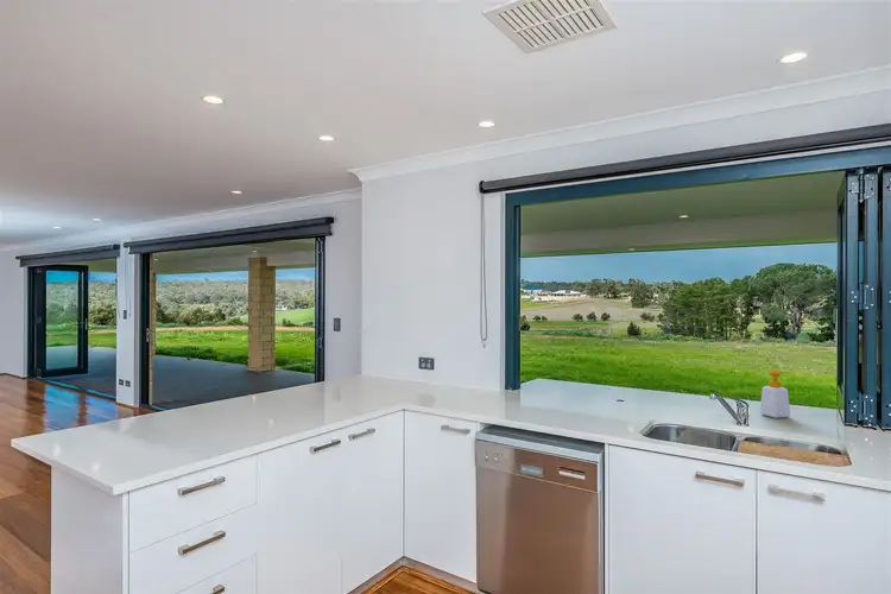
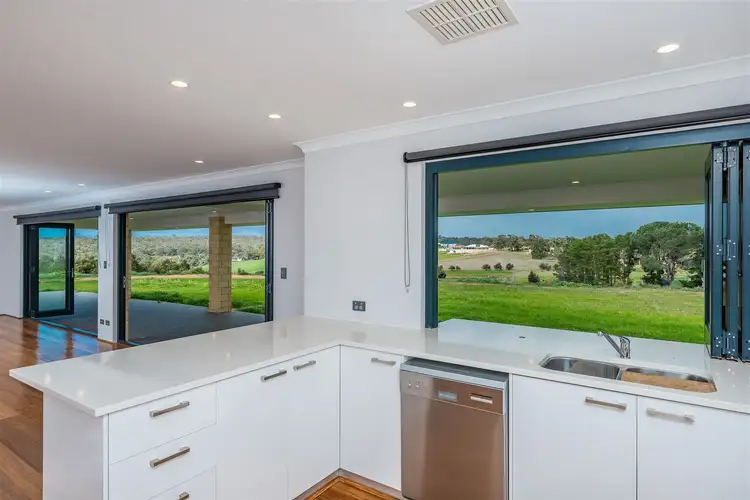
- soap bottle (778, 392)
